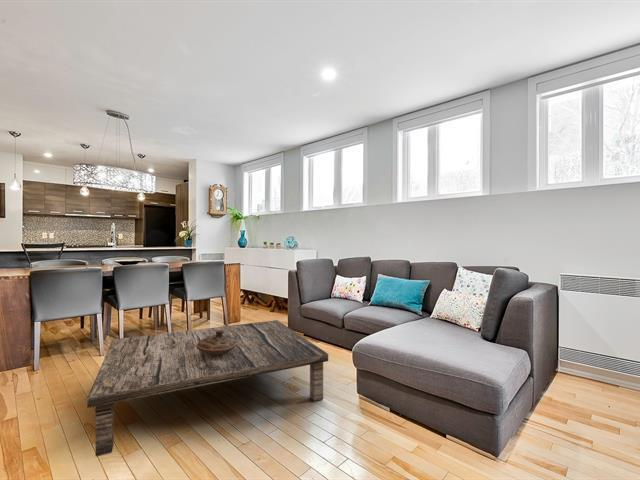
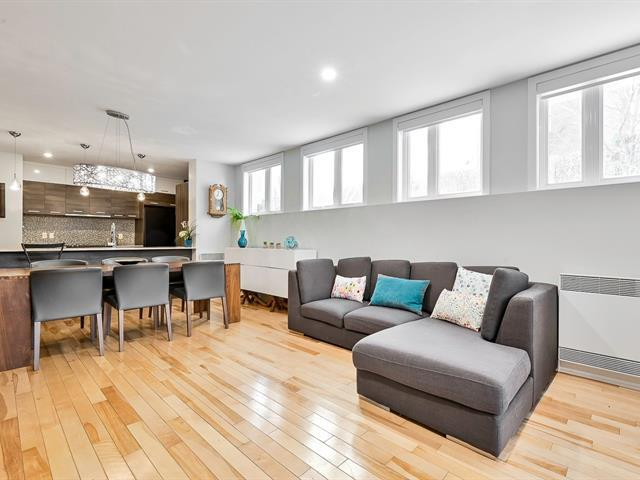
- decorative bowl (217, 341)
- coffee table (213, 367)
